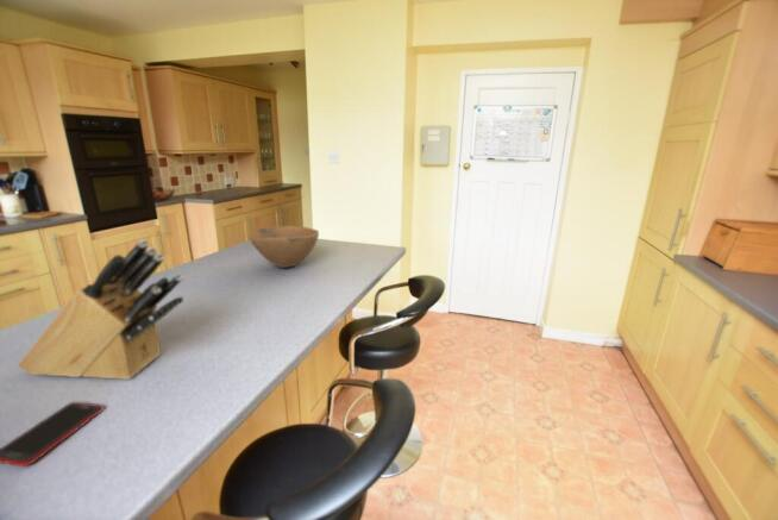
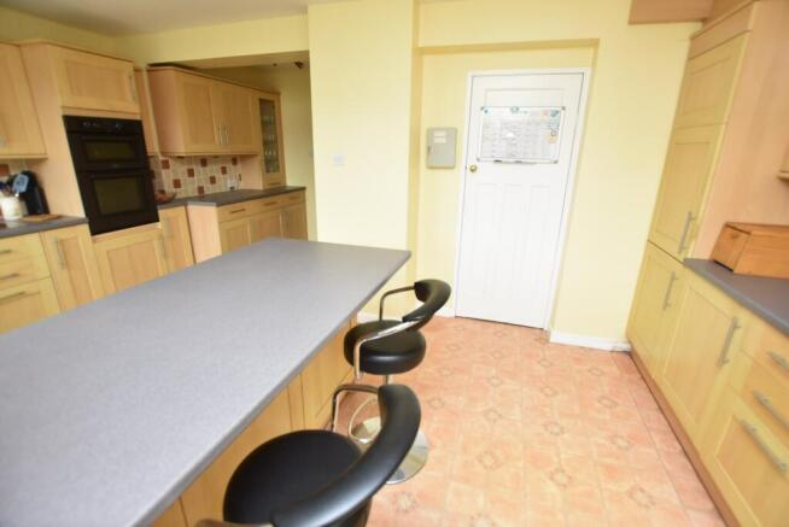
- knife block (100, 306)
- bowl (286, 249)
- cell phone (51, 431)
